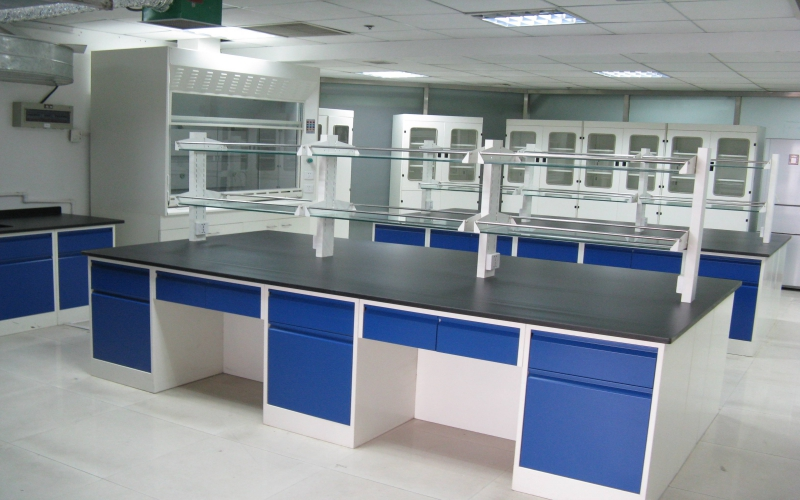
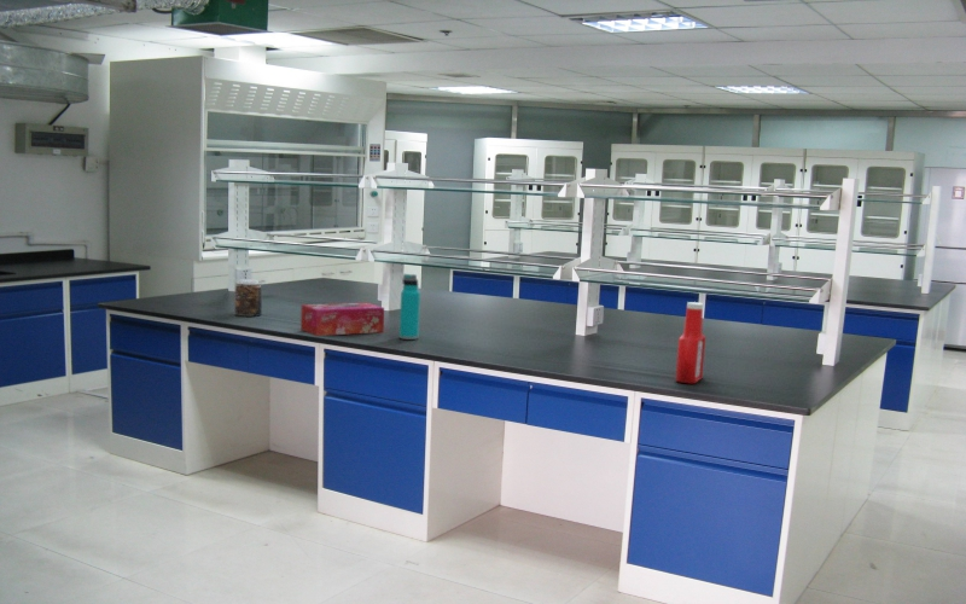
+ jar (248, 297)
+ water bottle (409, 306)
+ soap bottle (692, 341)
+ tissue box (342, 318)
